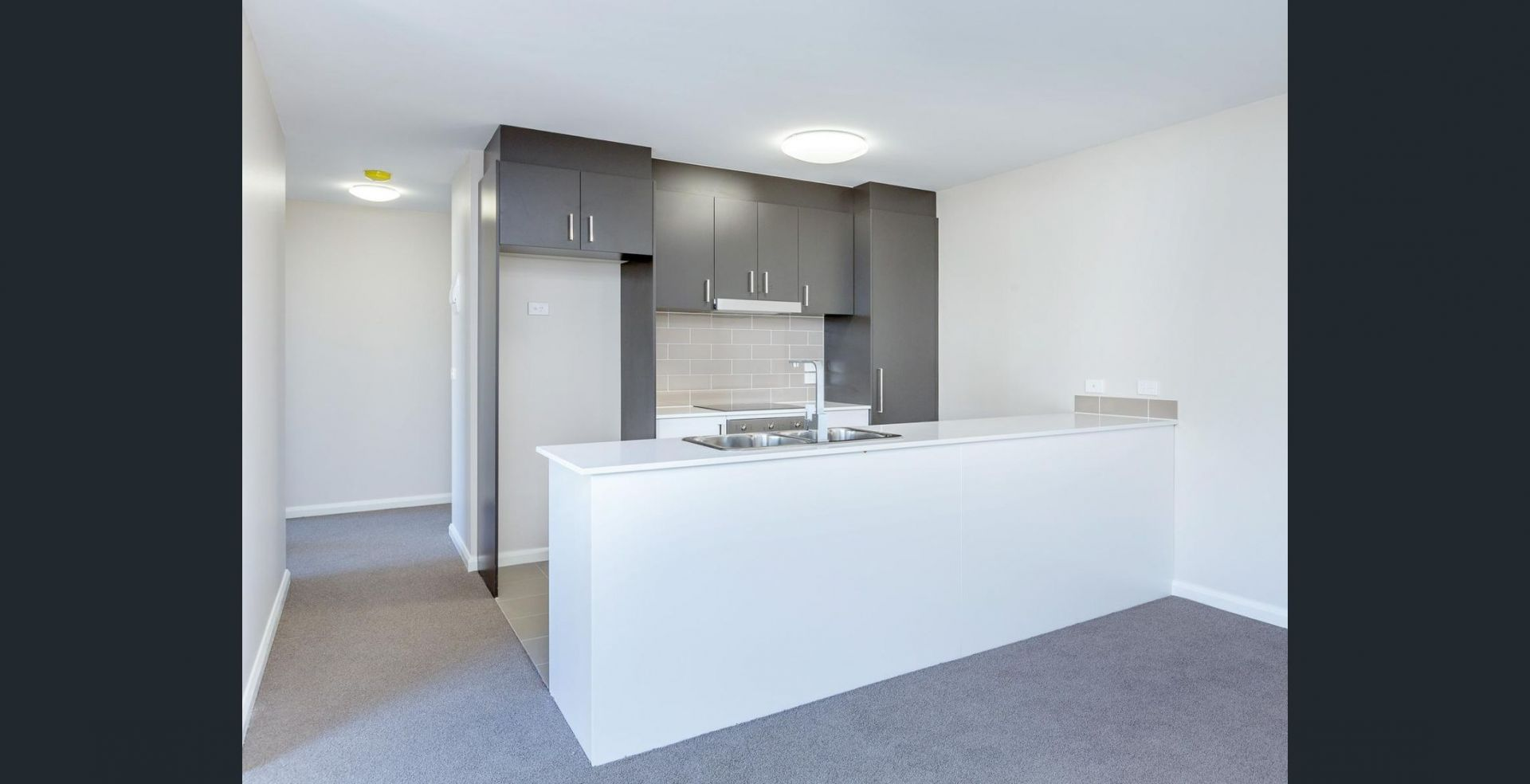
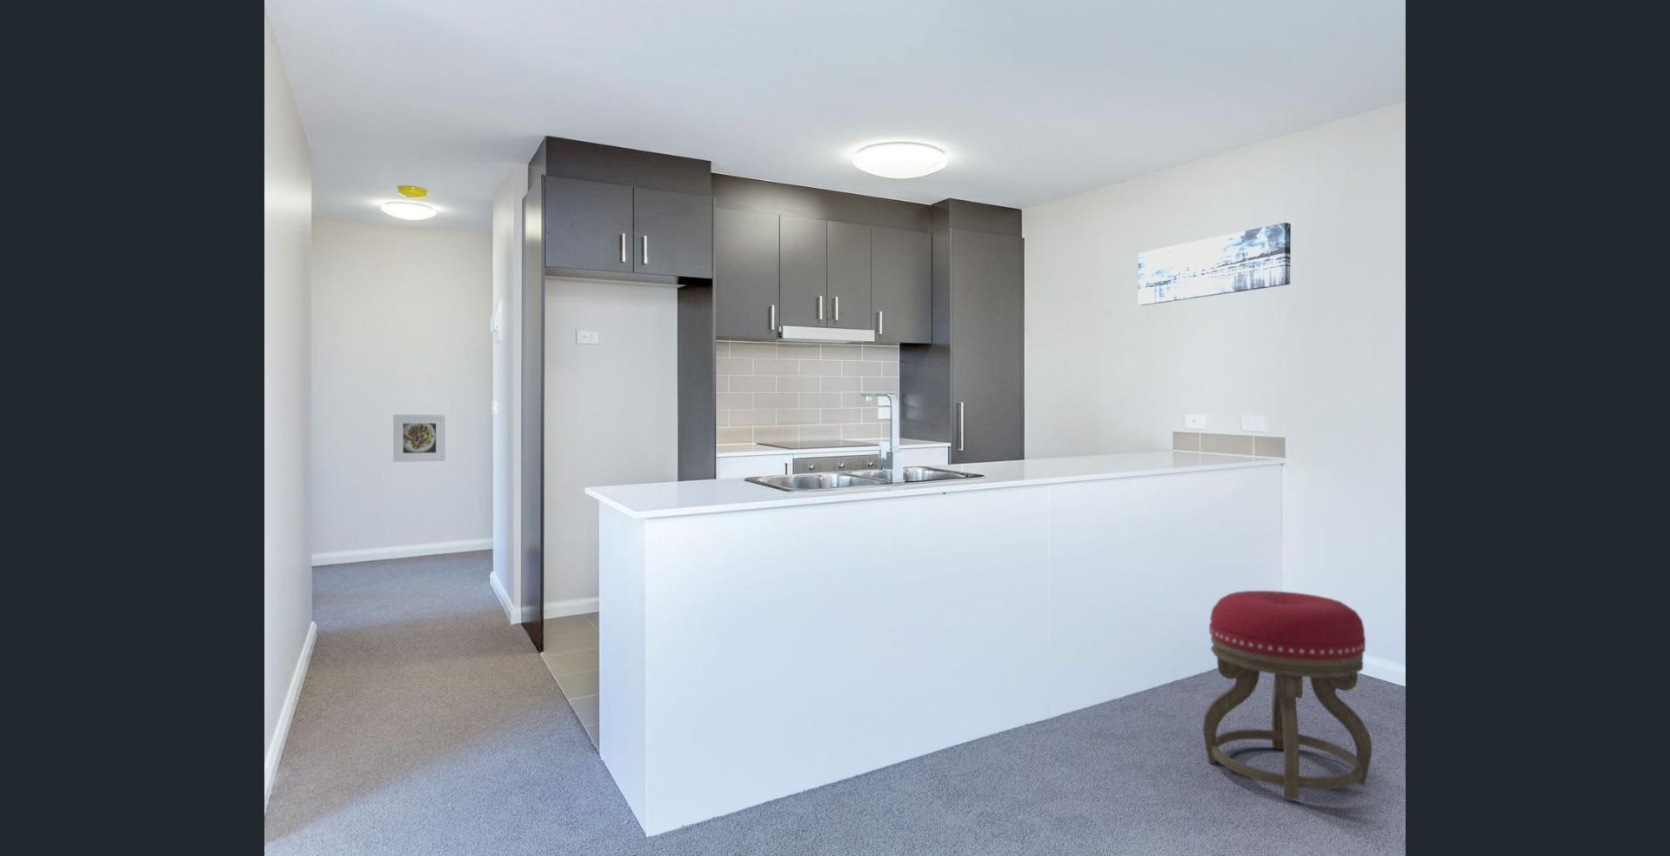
+ wall art (1208, 268)
+ stool (1285, 685)
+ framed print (419, 438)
